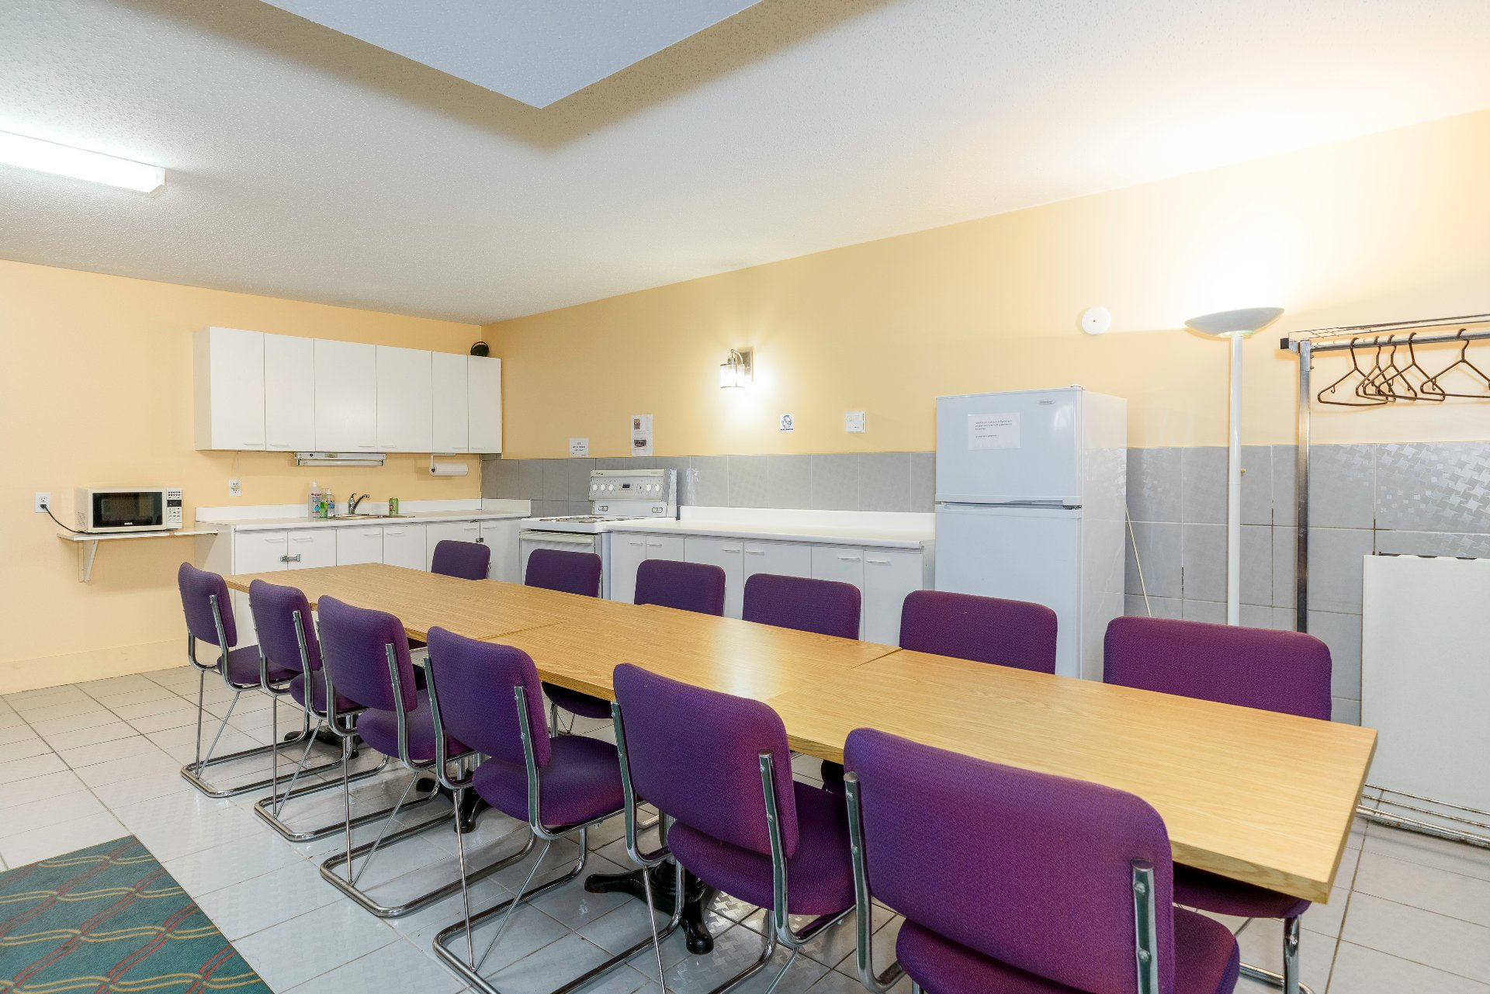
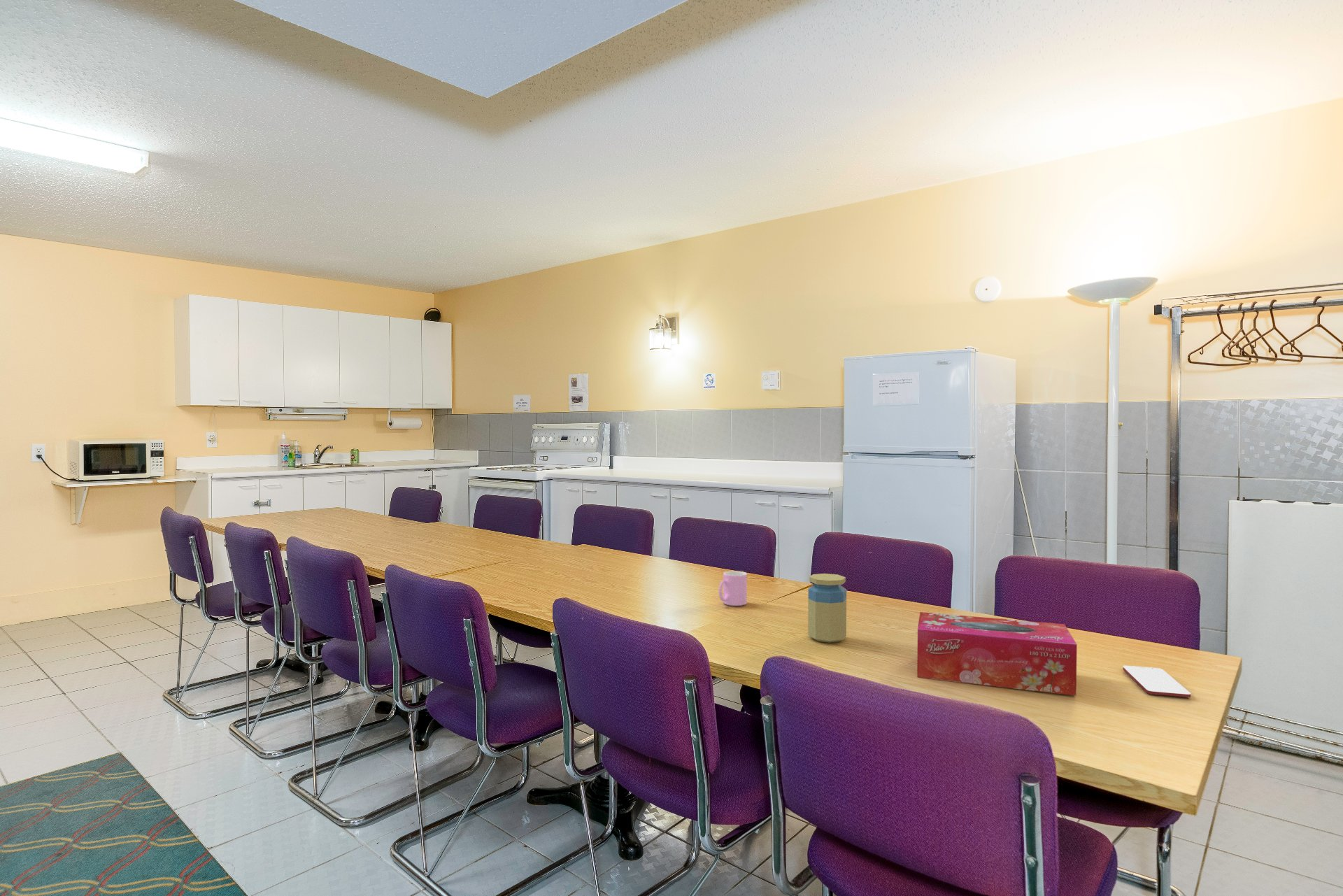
+ tissue box (991, 650)
+ smartphone (1155, 681)
+ jar (827, 607)
+ cup (731, 589)
